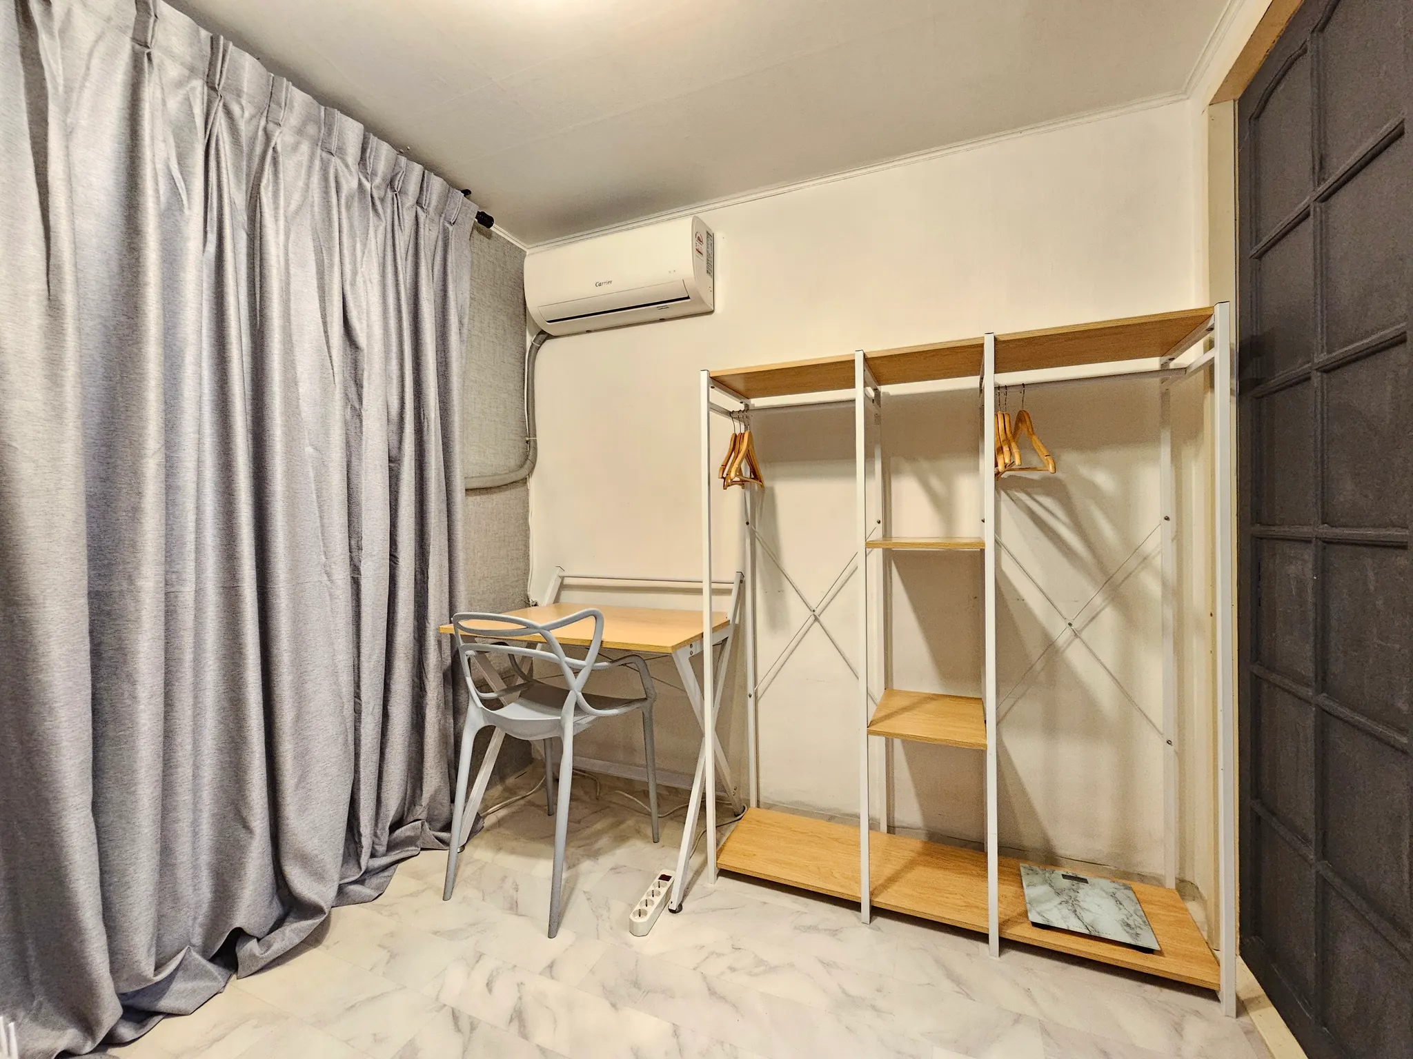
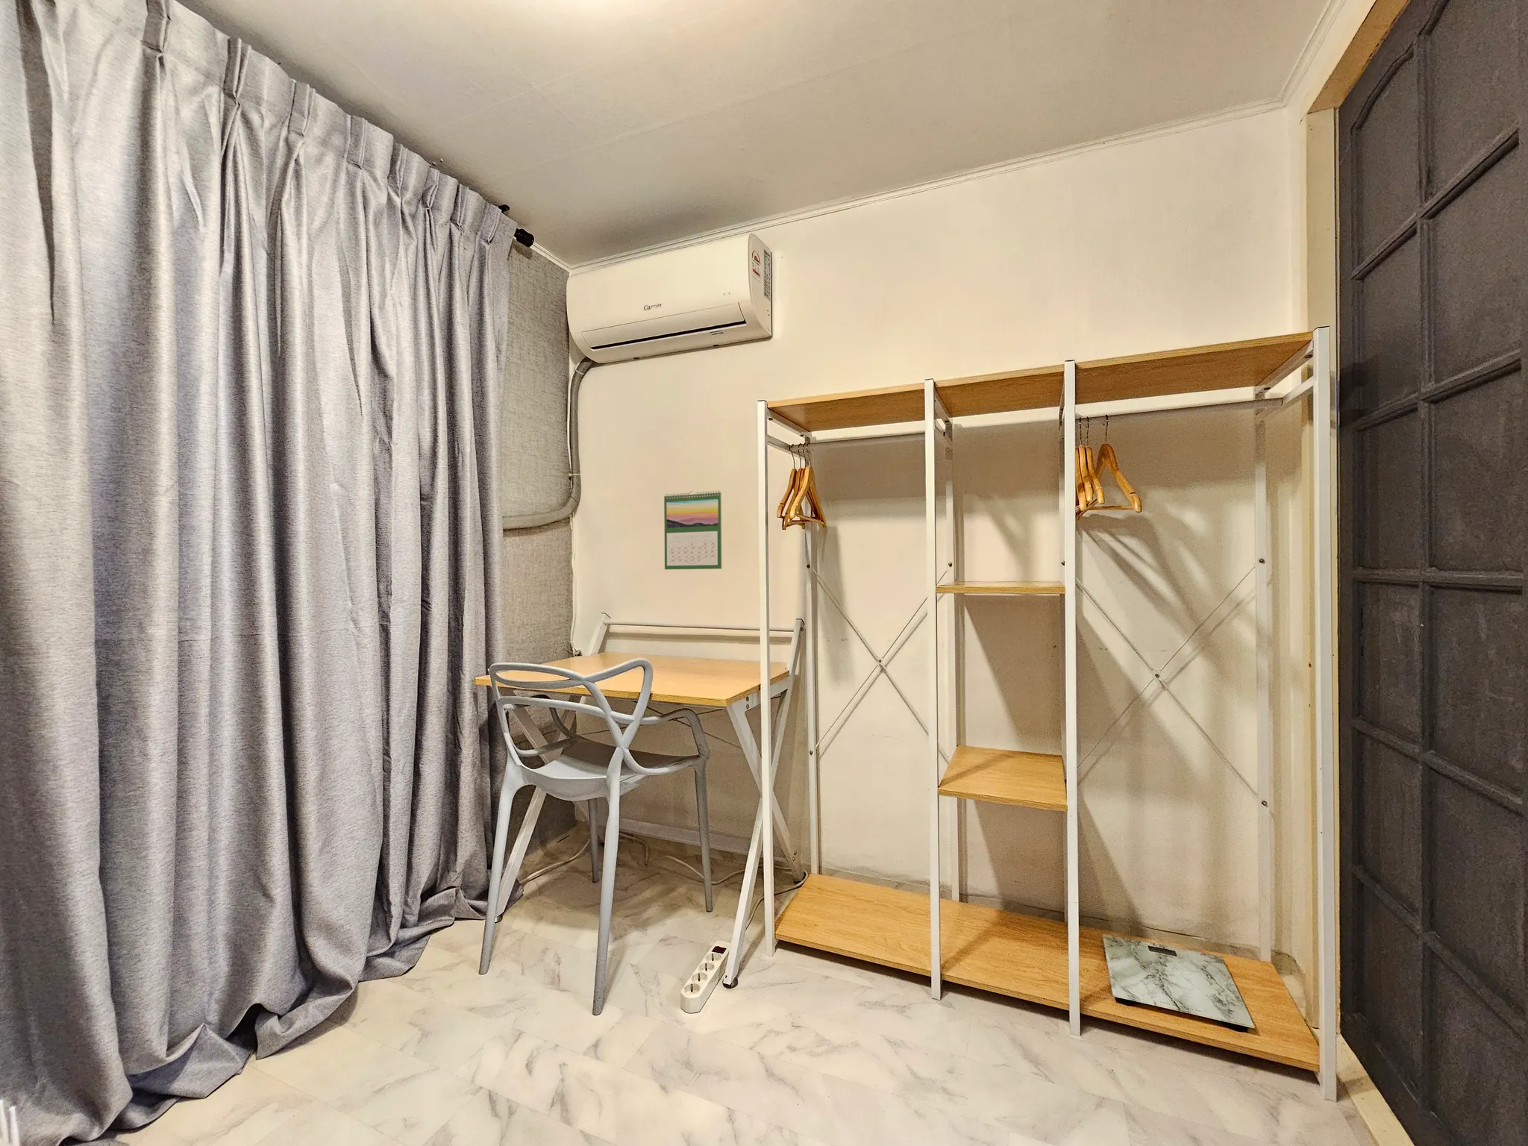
+ calendar (692, 530)
